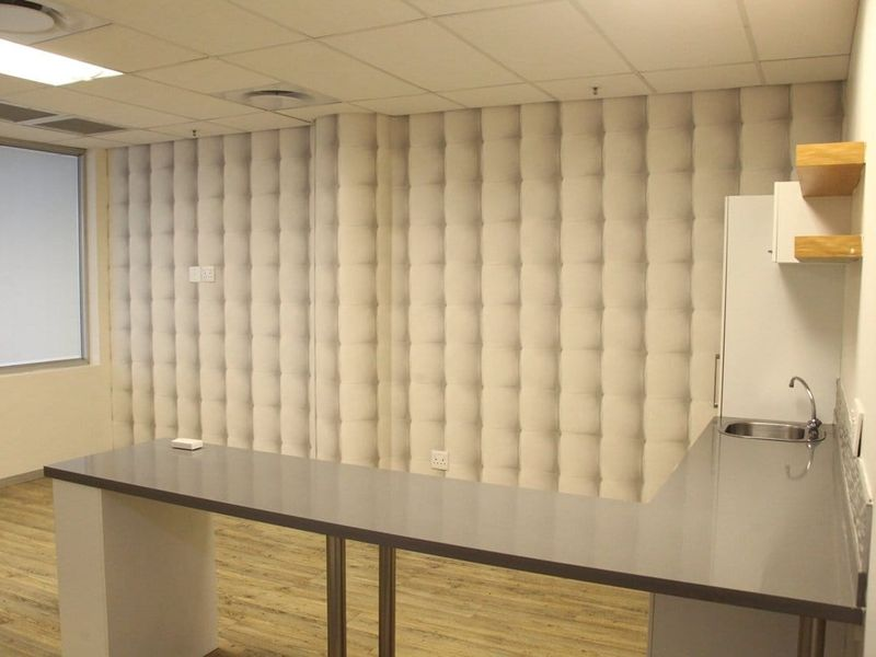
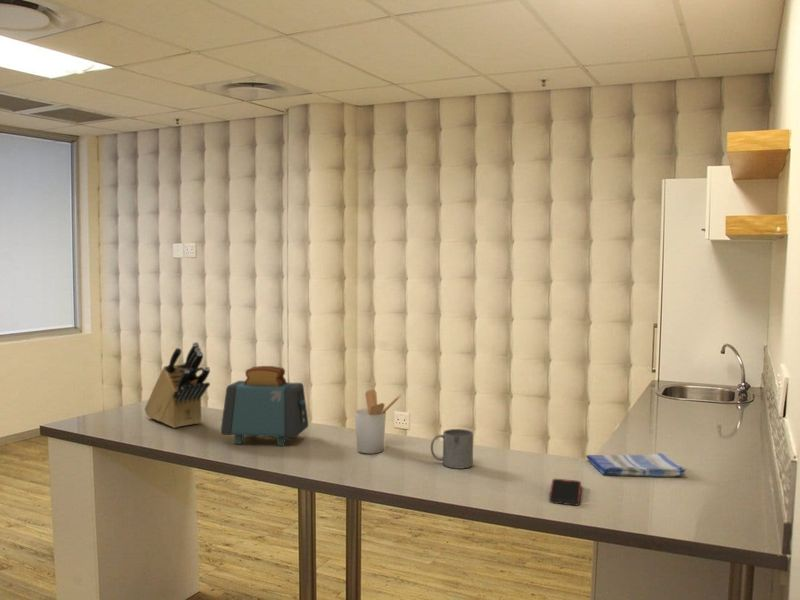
+ knife block (177, 381)
+ toaster (265, 403)
+ utensil holder (378, 421)
+ mug (451, 448)
+ dish towel (634, 463)
+ smartphone (565, 491)
